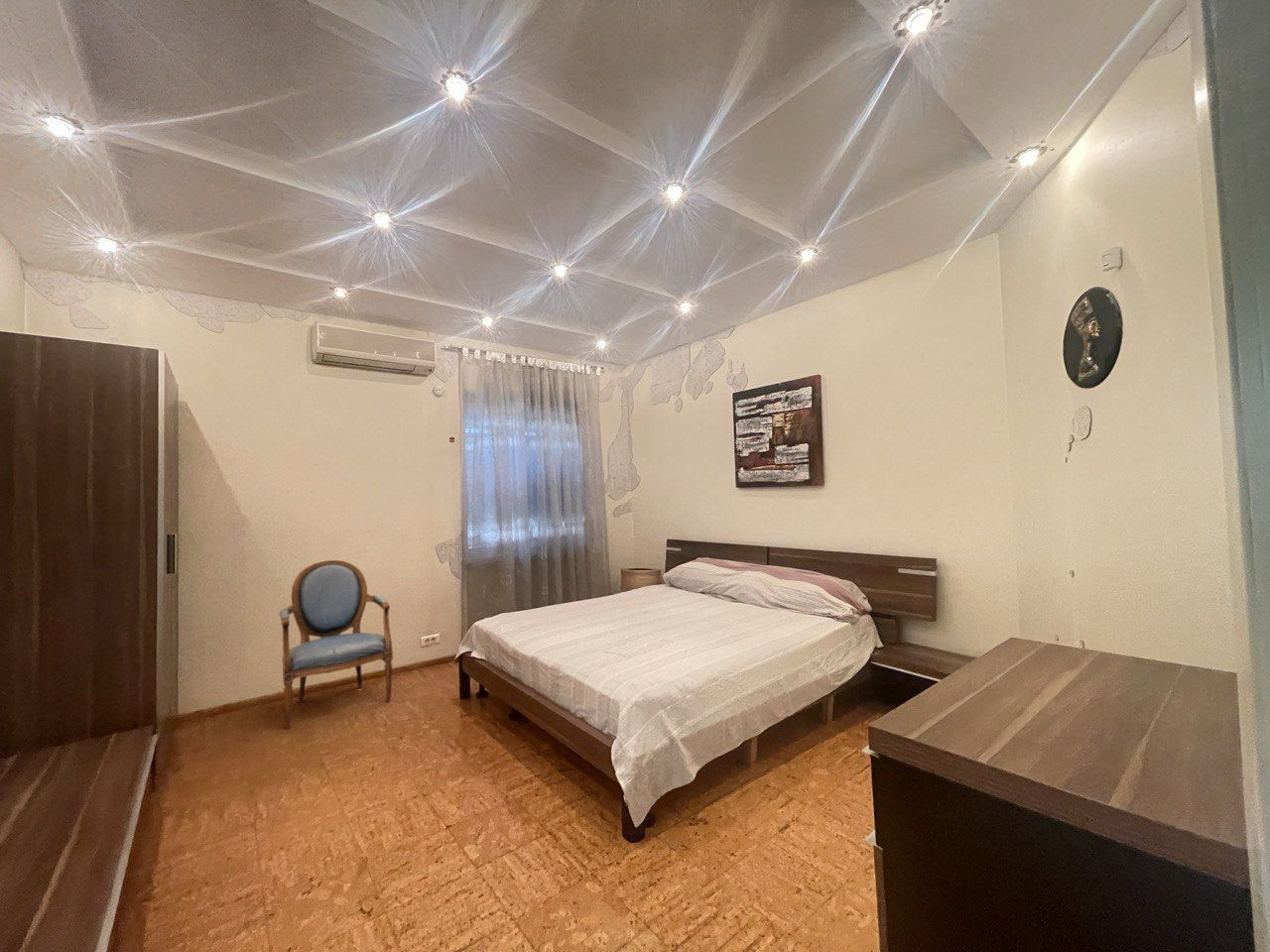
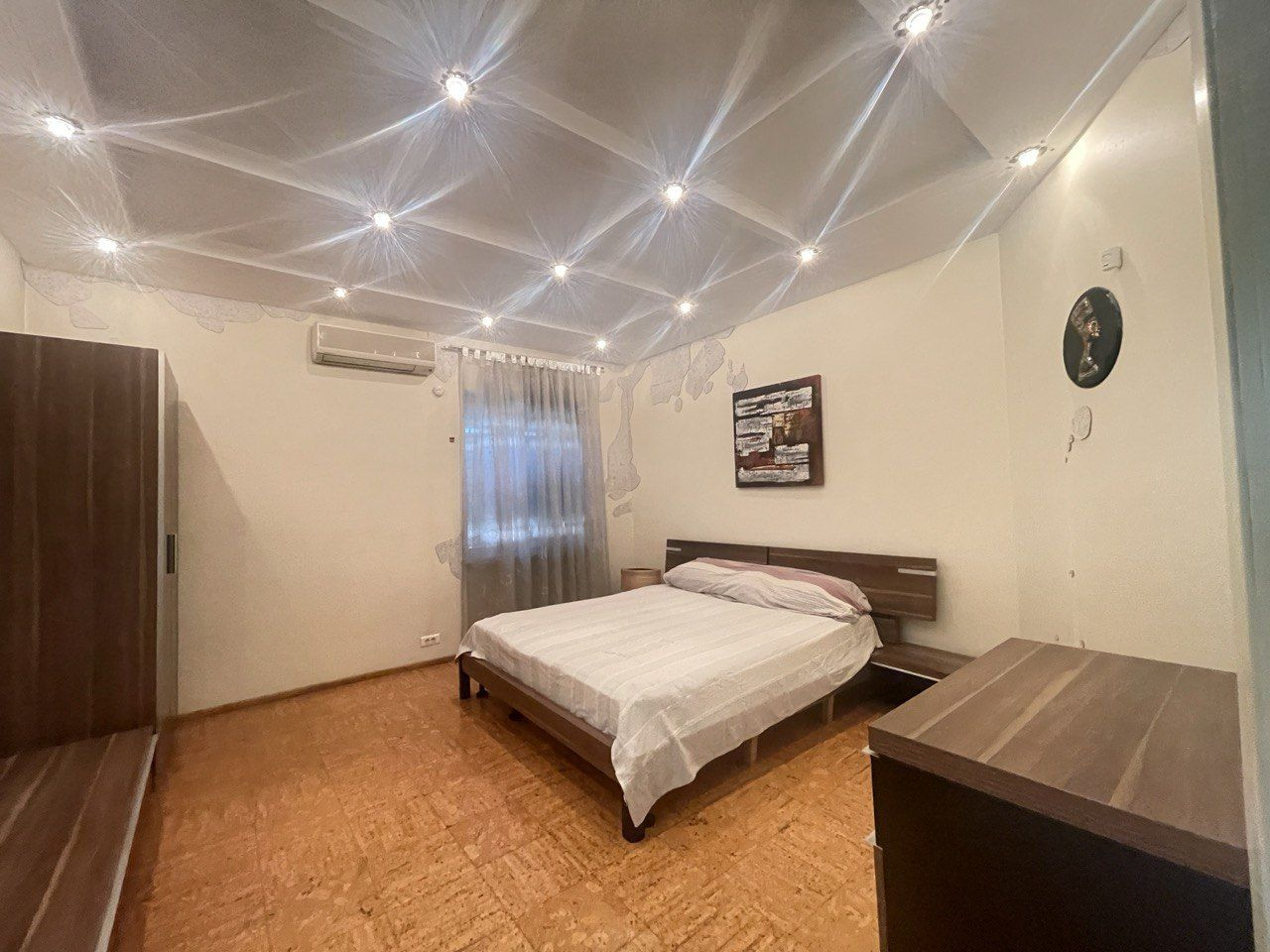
- armchair (335, 633)
